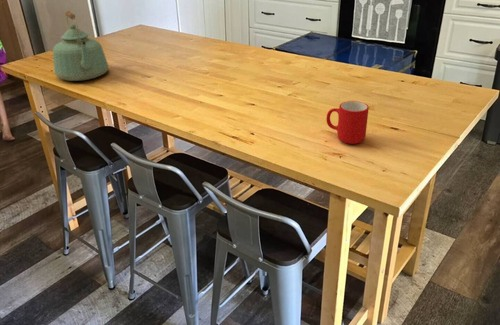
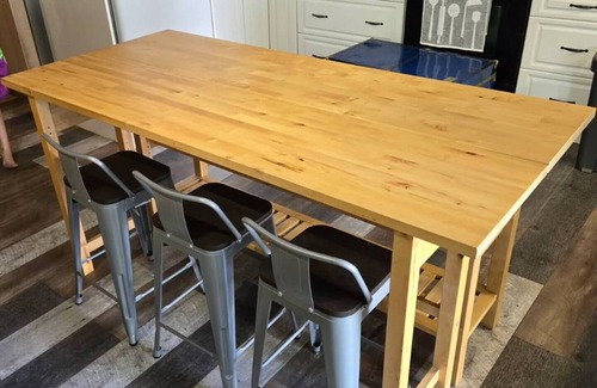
- kettle (77, 45)
- cup (345, 121)
